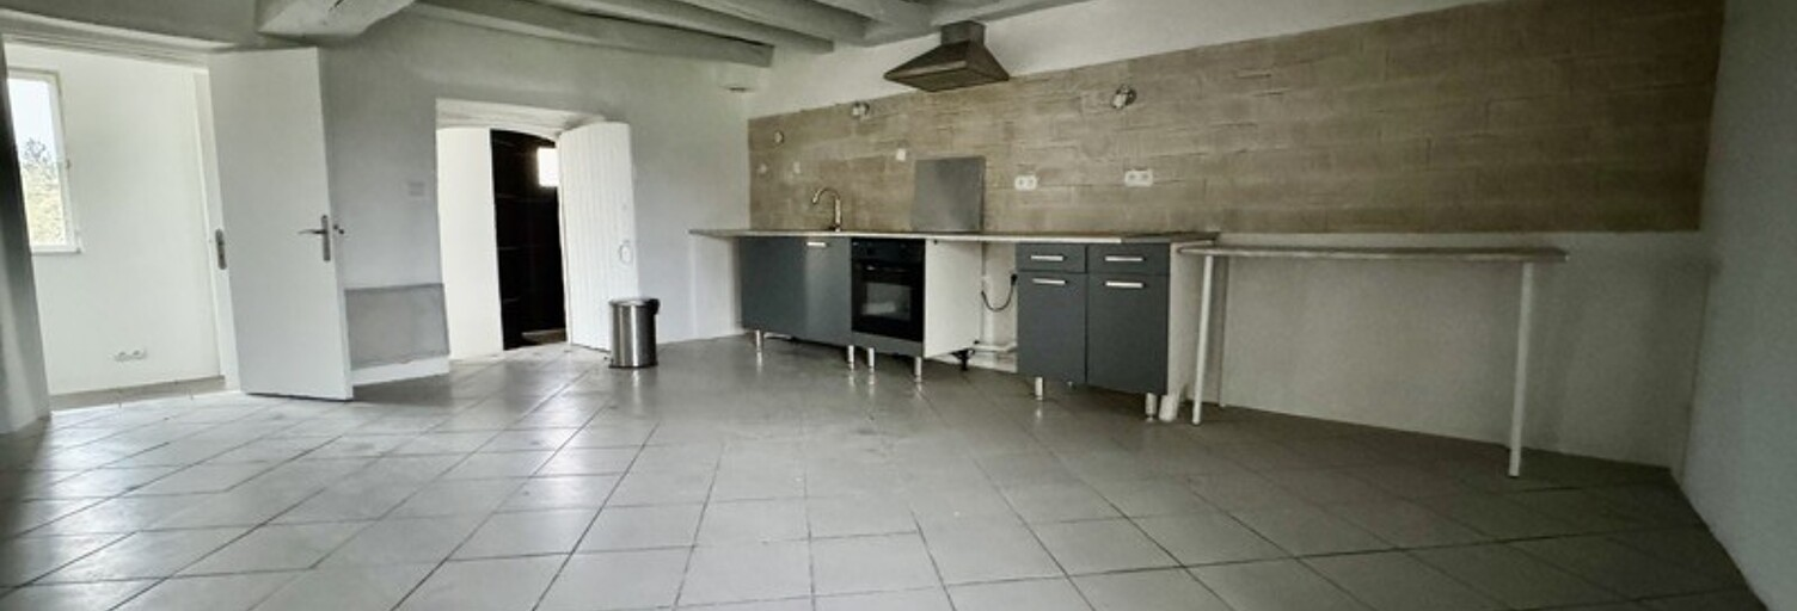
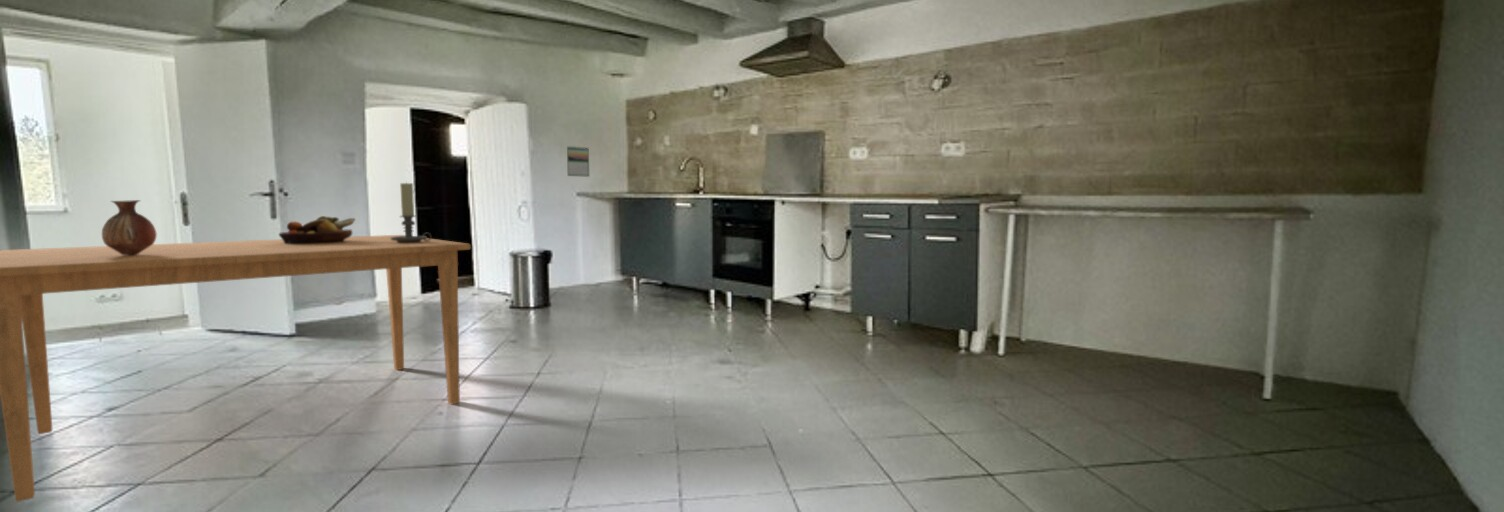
+ fruit bowl (316, 228)
+ calendar (578, 161)
+ candle holder (411, 211)
+ vase (129, 227)
+ dining table (254, 278)
